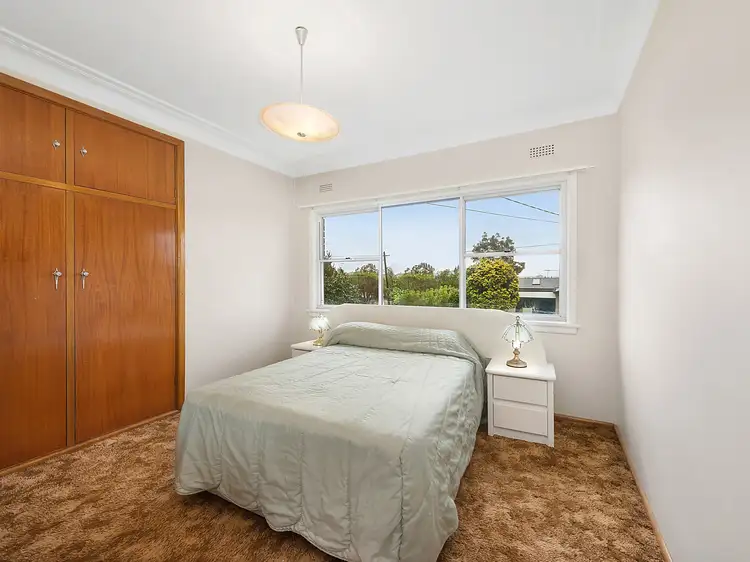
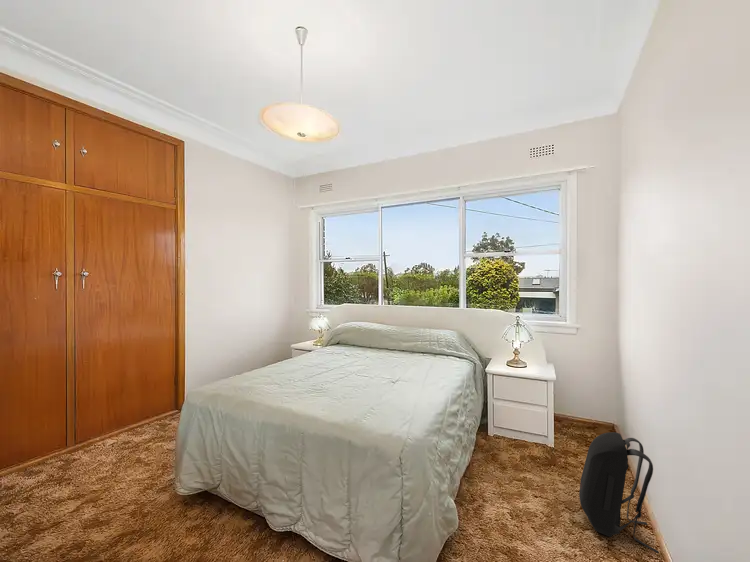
+ backpack (615, 482)
